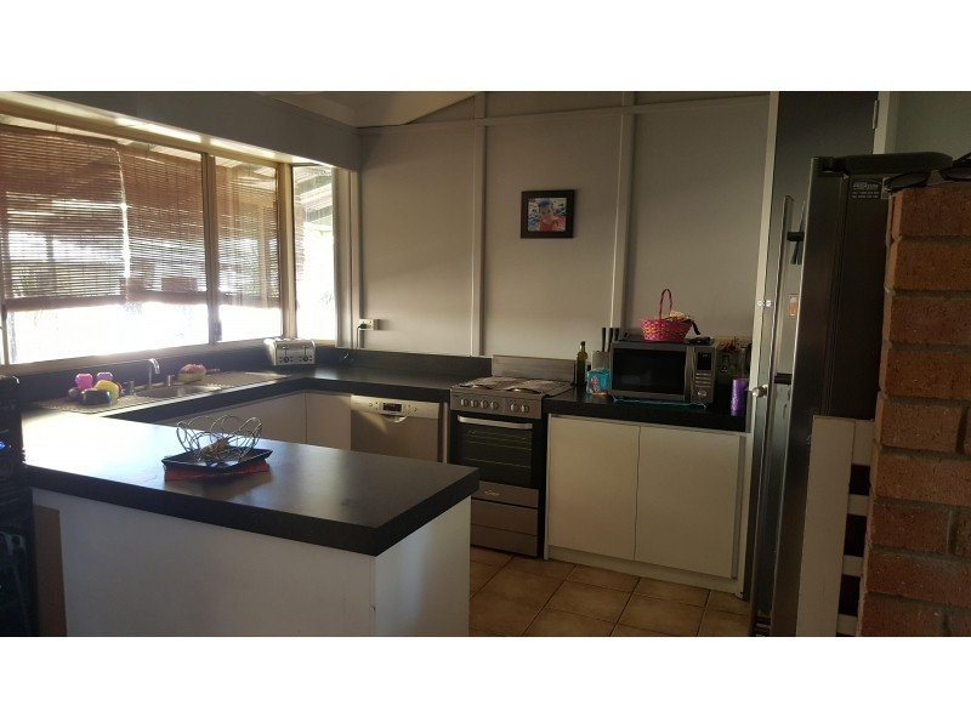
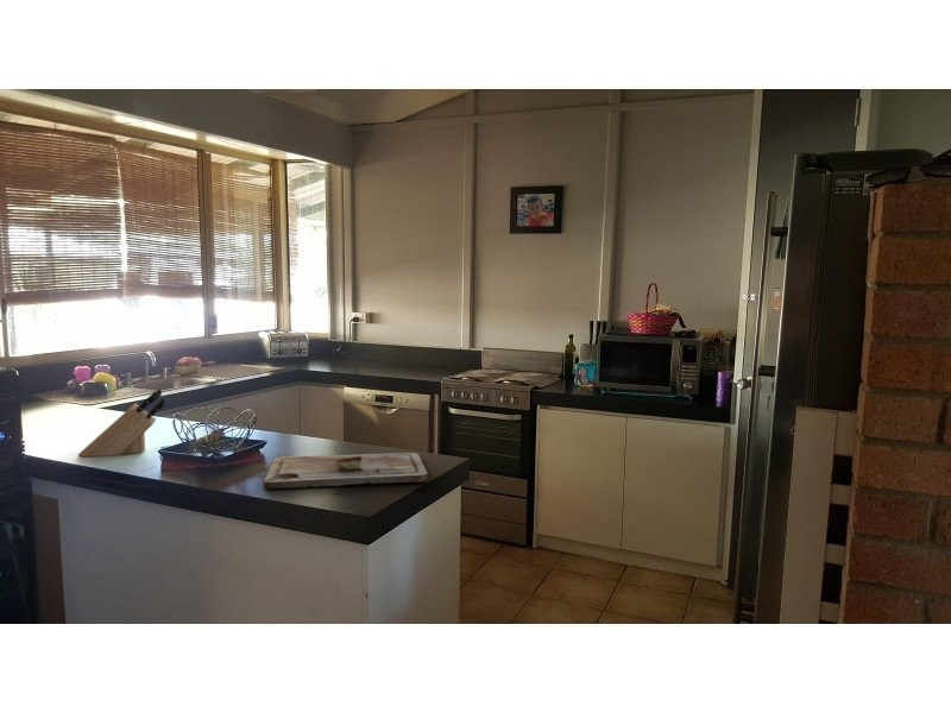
+ knife block (124, 421)
+ cutting board (347, 461)
